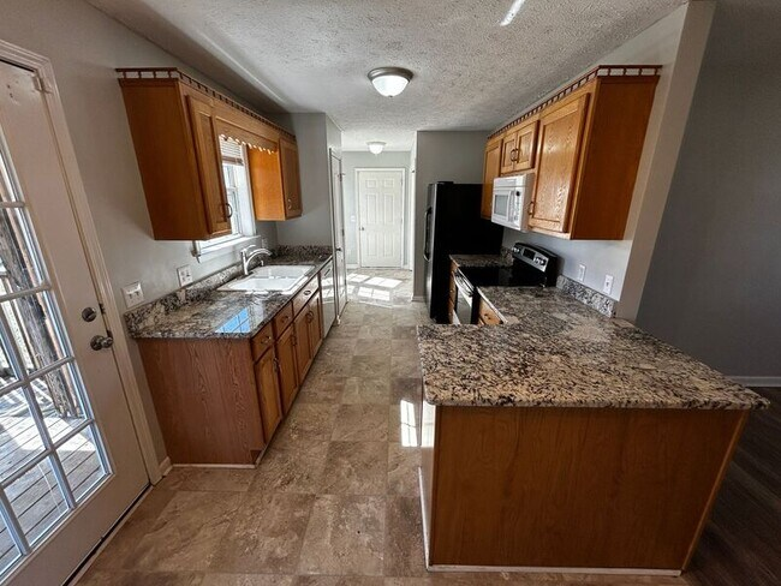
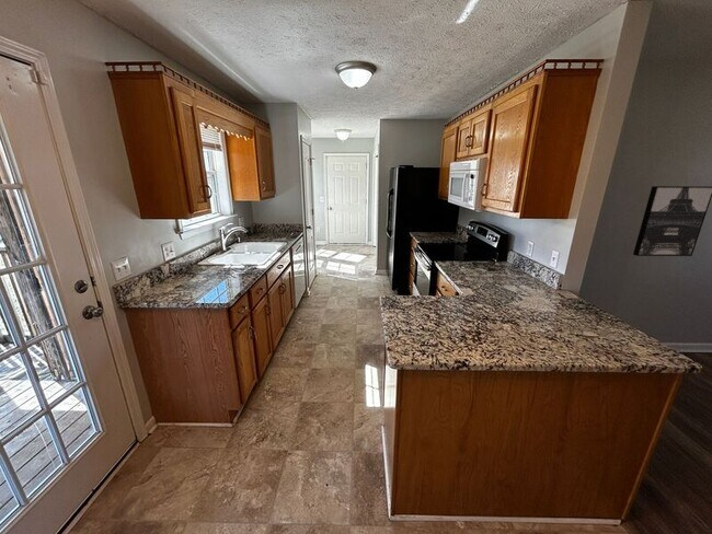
+ wall art (671, 221)
